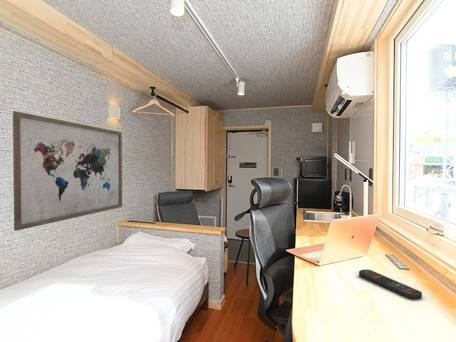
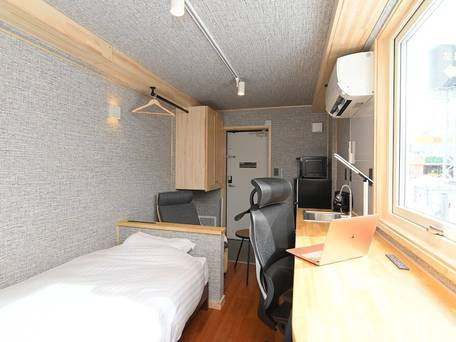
- wall art (80, 170)
- remote control (387, 282)
